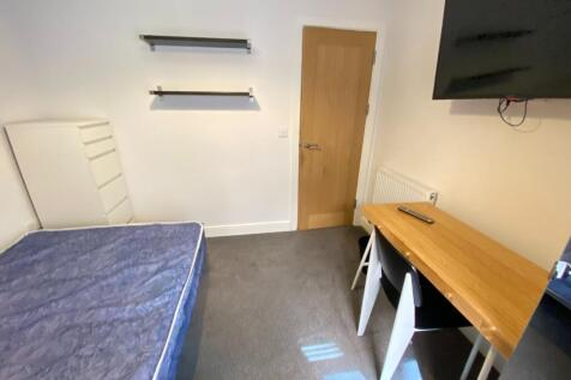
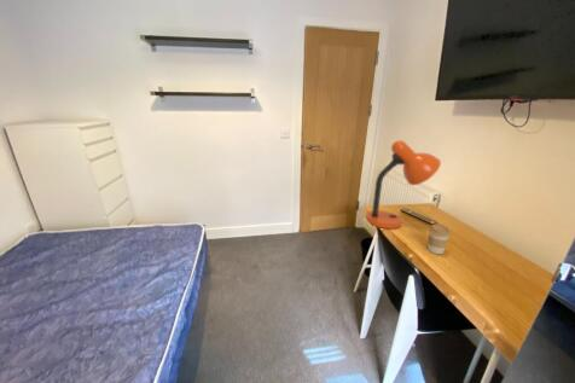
+ coffee cup (437, 238)
+ desk lamp (406, 179)
